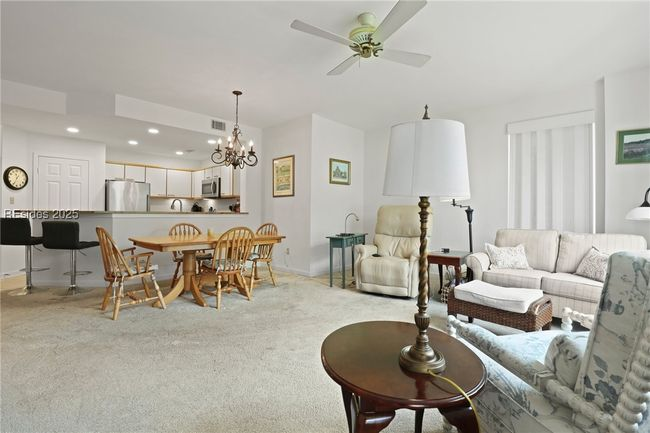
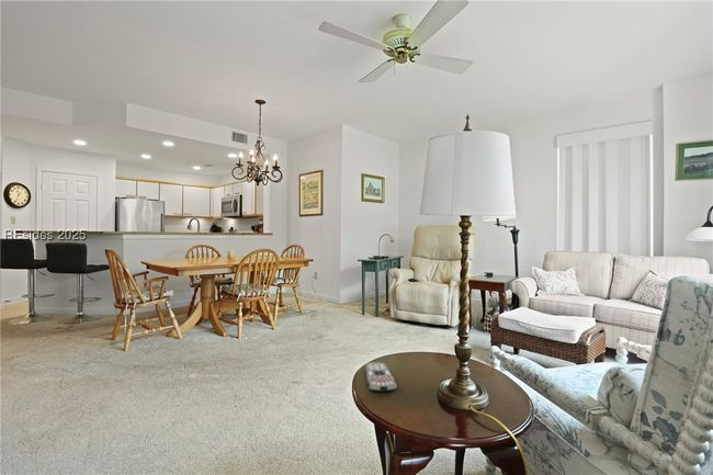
+ remote control (378, 375)
